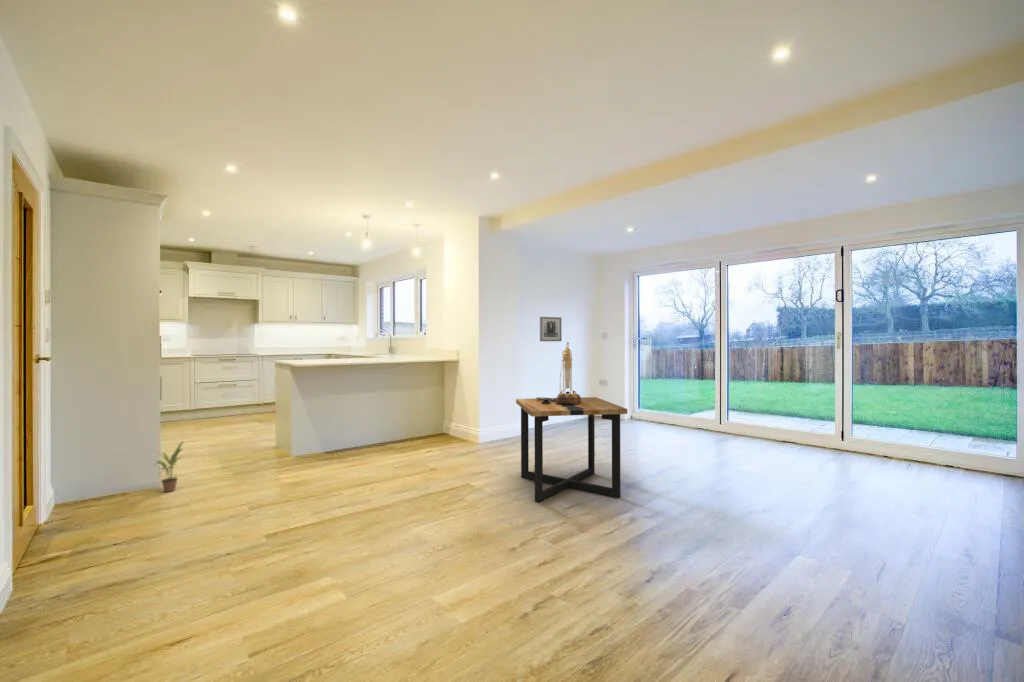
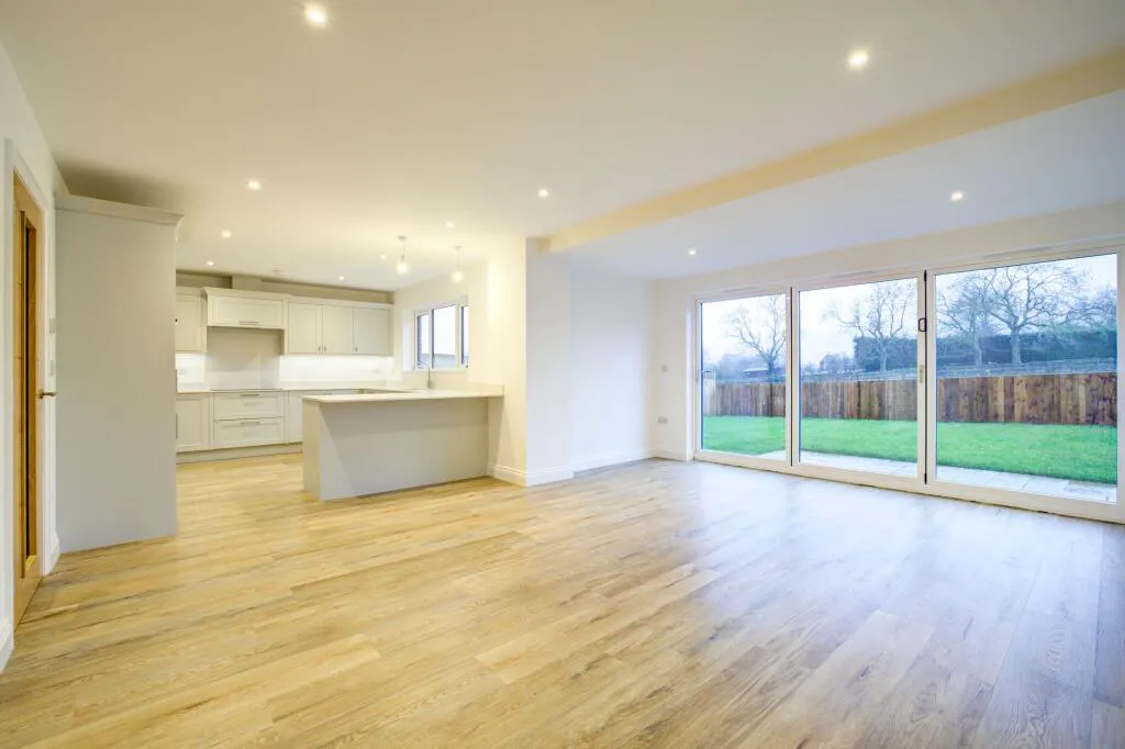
- side table (588, 444)
- potted plant (172, 467)
- table lamp (560, 373)
- wall art (550, 329)
